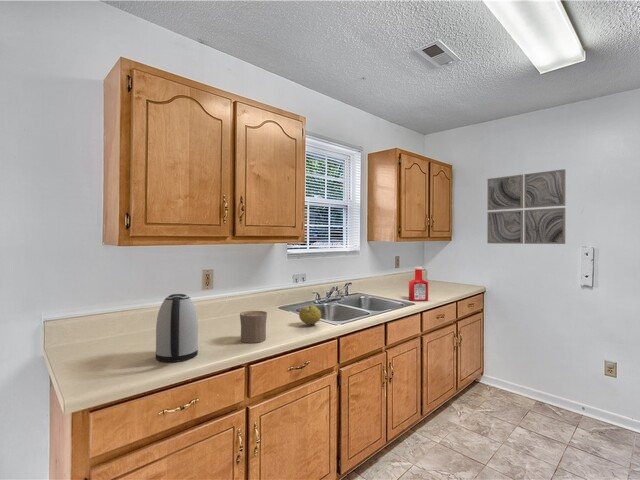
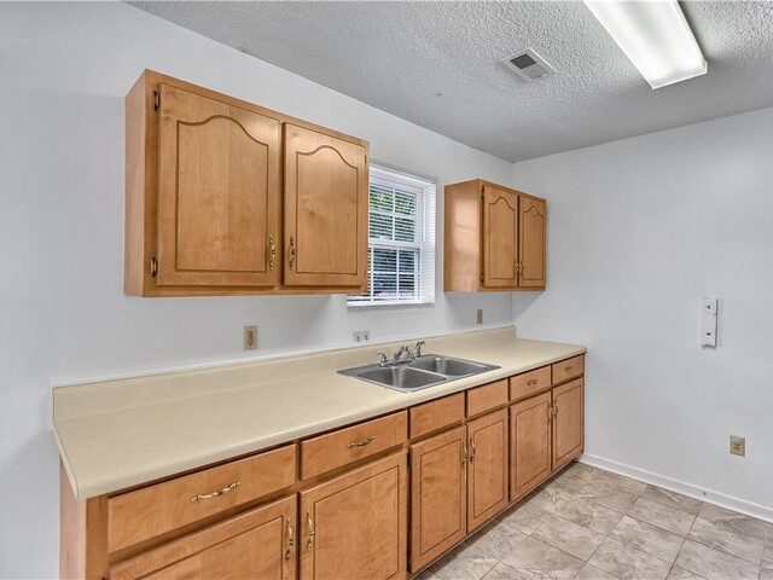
- cup (253, 326)
- soap bottle (418, 283)
- fruit (310, 315)
- kettle (176, 326)
- wall art (524, 210)
